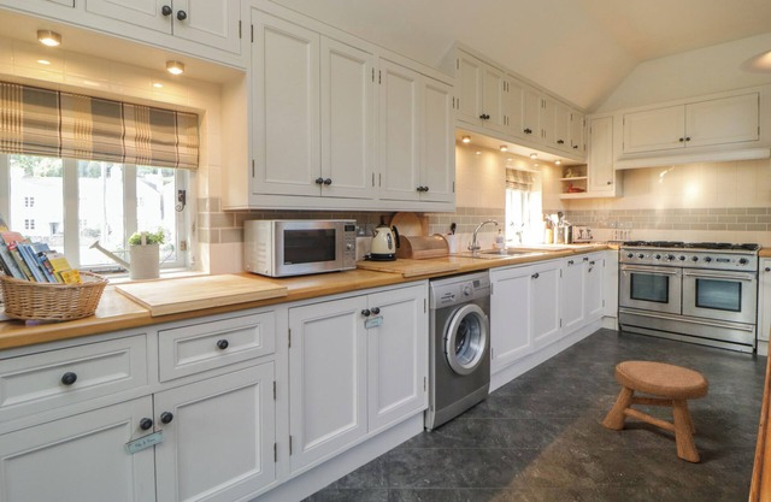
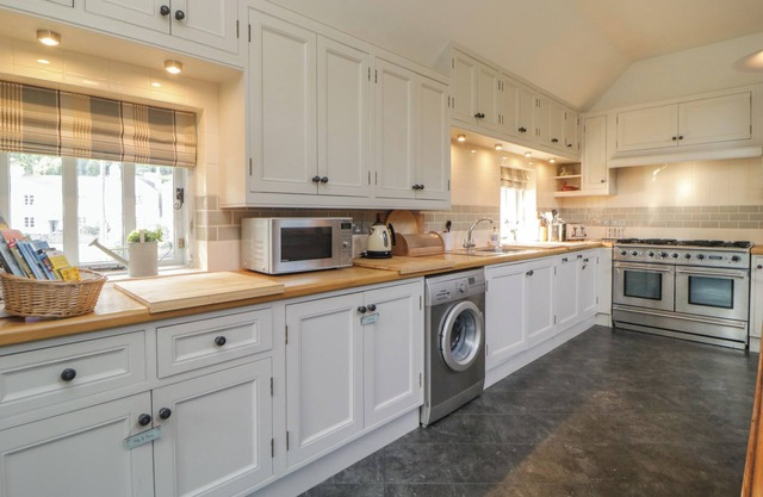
- stool (652, 402)
